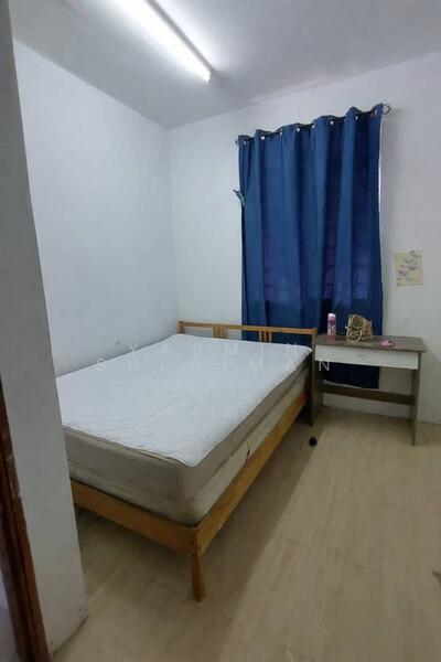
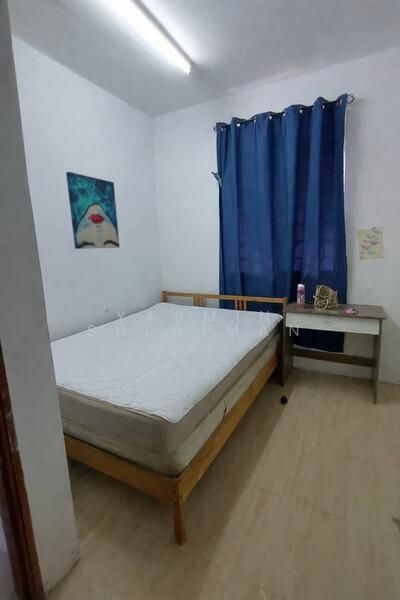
+ wall art (95, 213)
